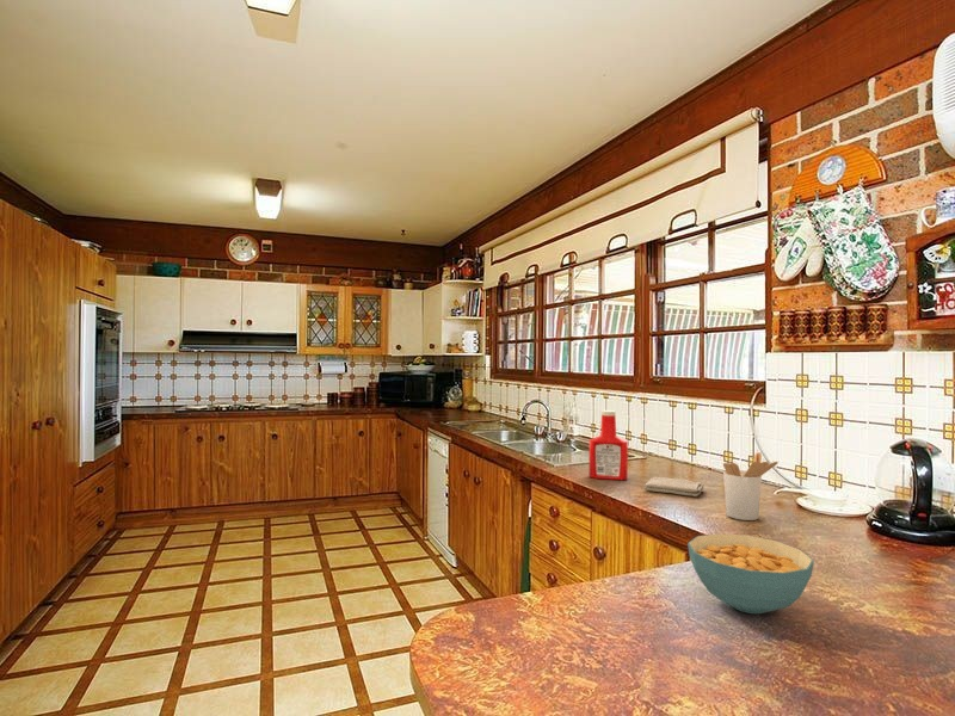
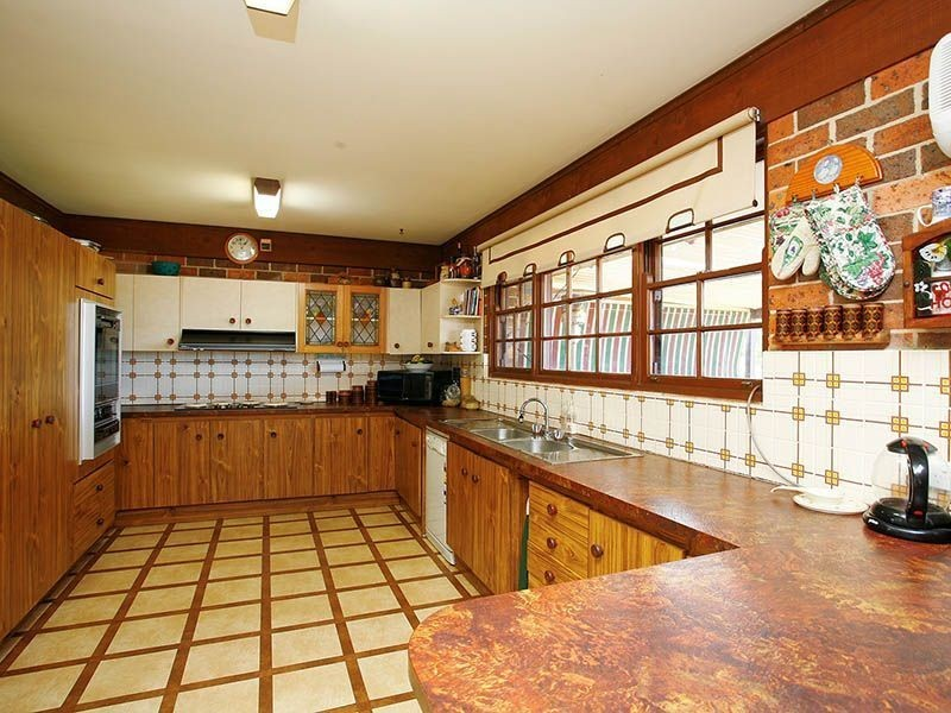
- utensil holder (748, 486)
- washcloth (673, 486)
- soap bottle (608, 444)
- cereal bowl (747, 578)
